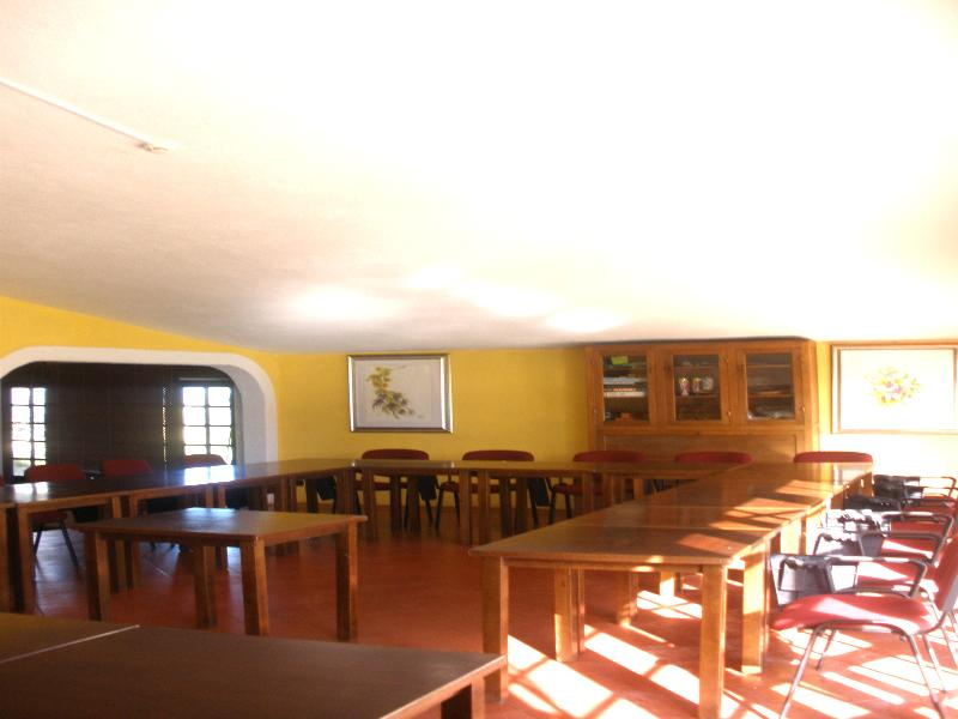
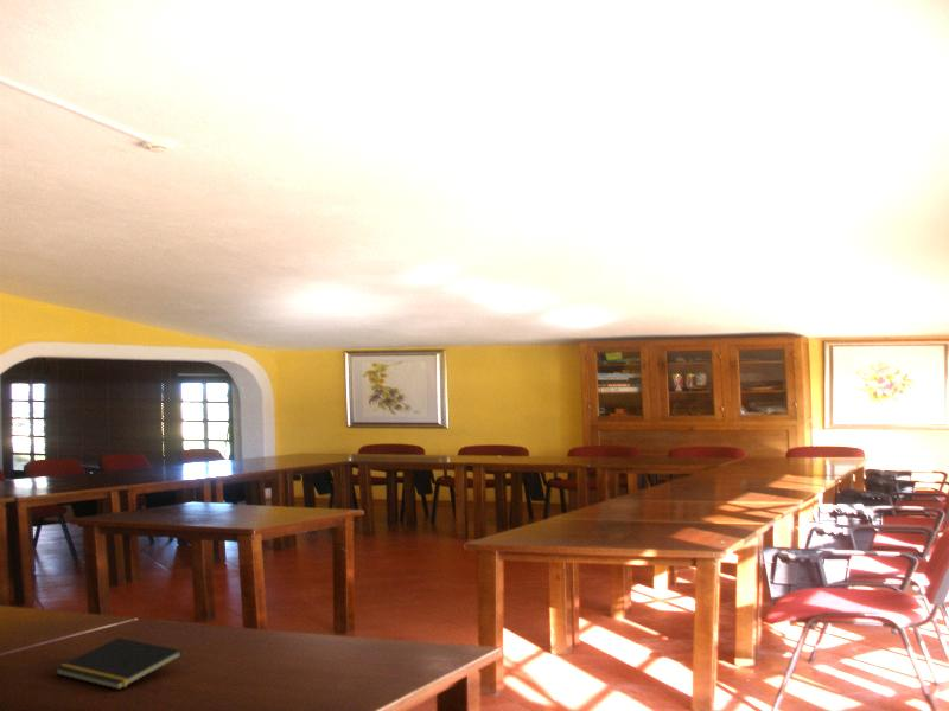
+ notepad (119, 661)
